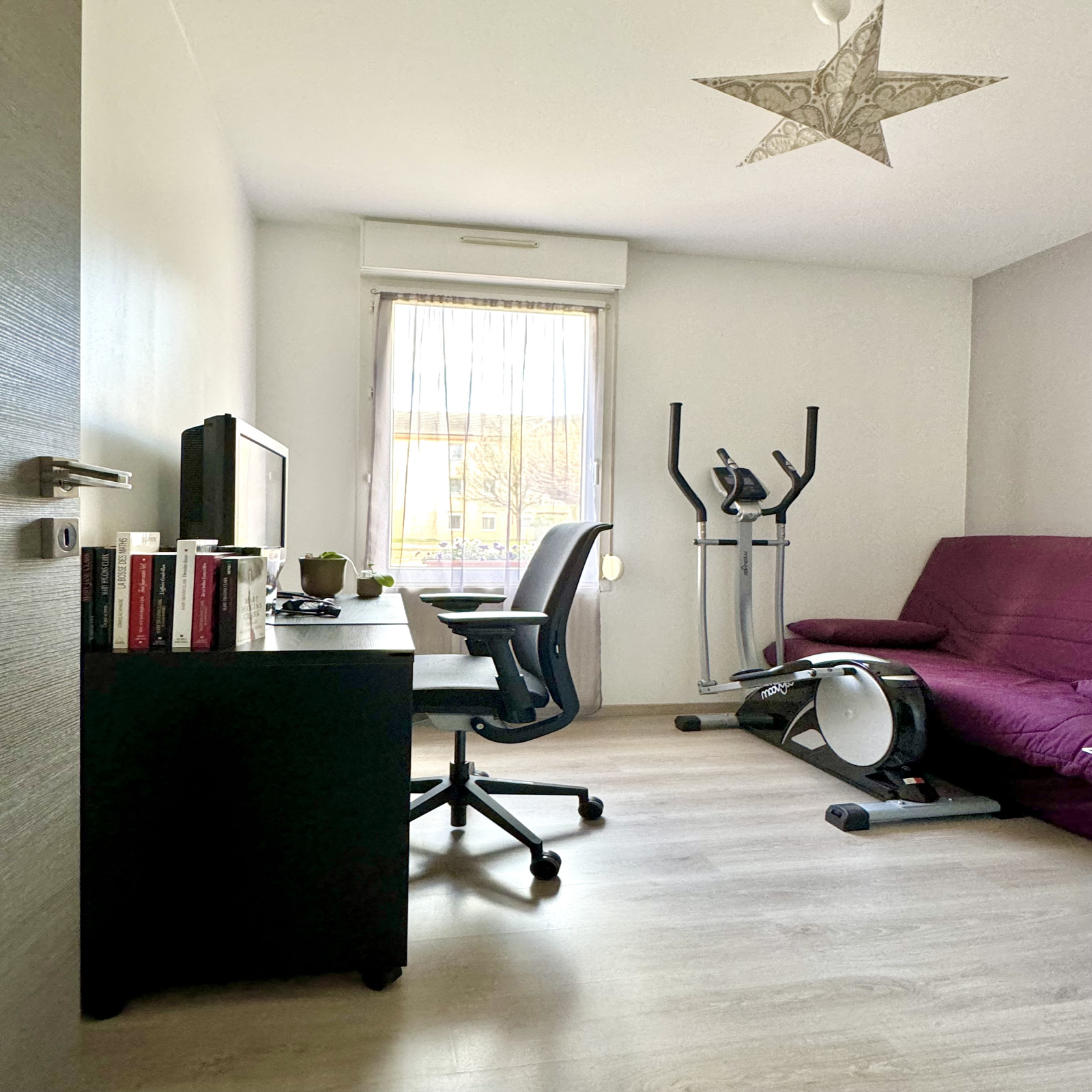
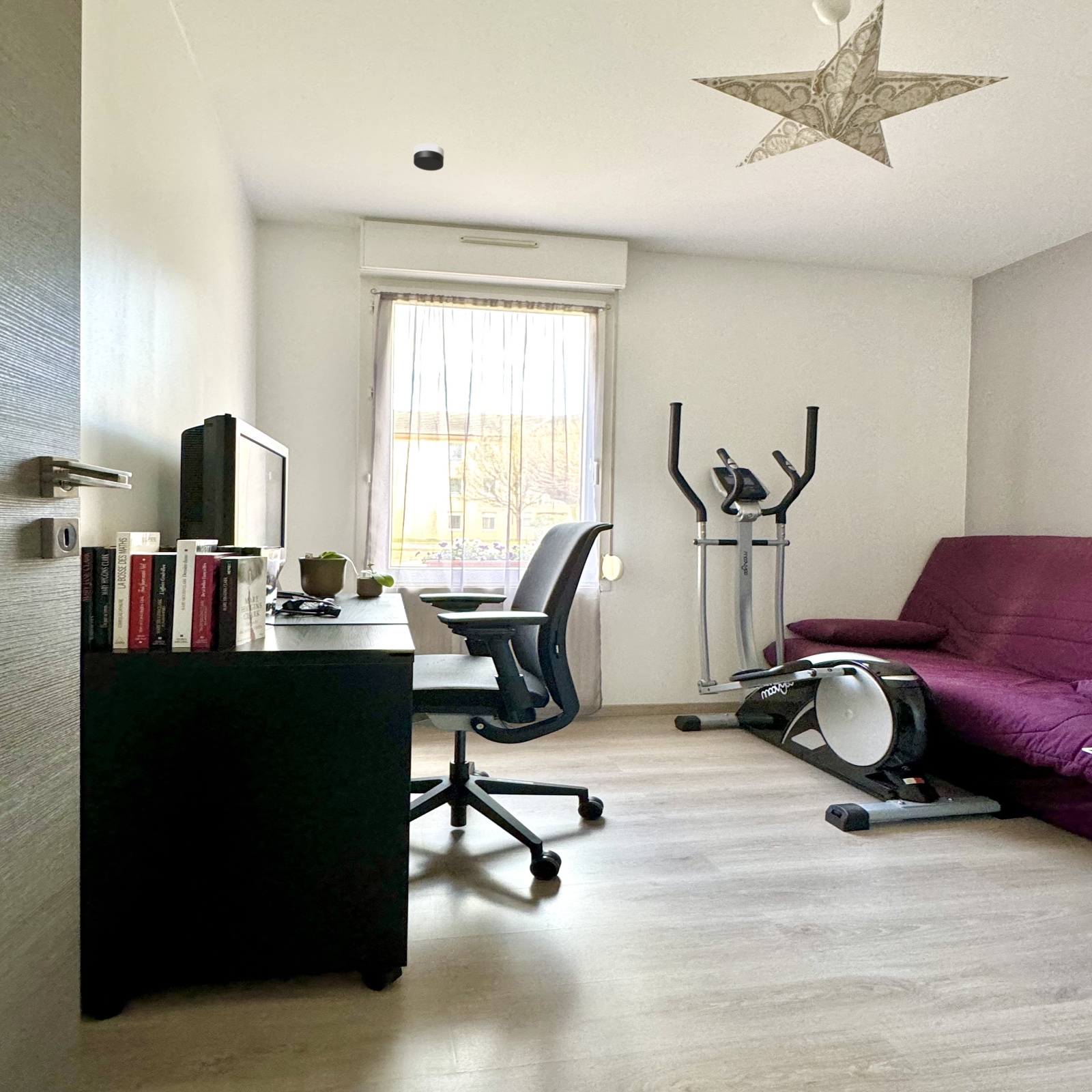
+ smoke detector (429, 157)
